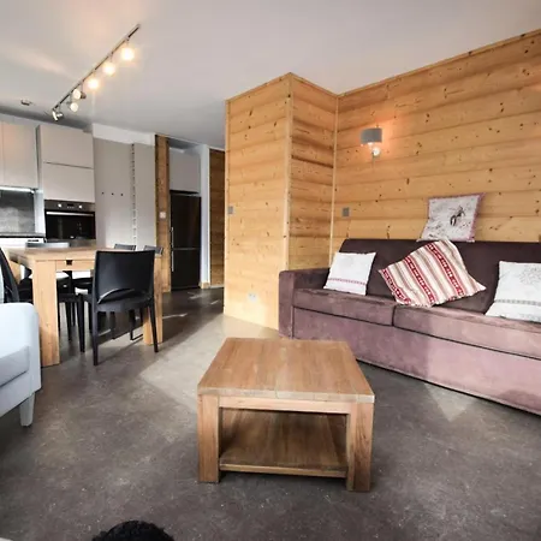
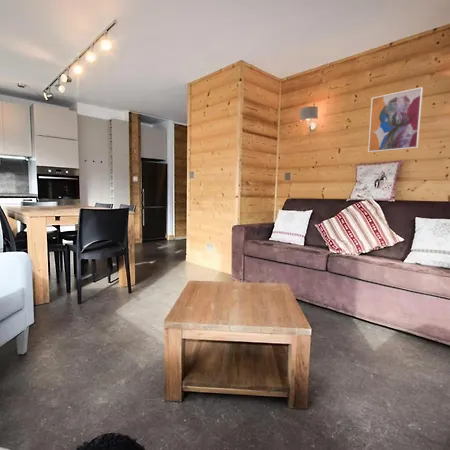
+ wall art (393, 121)
